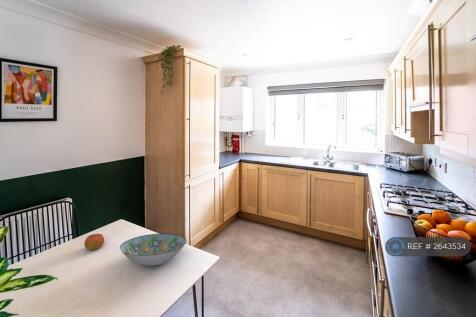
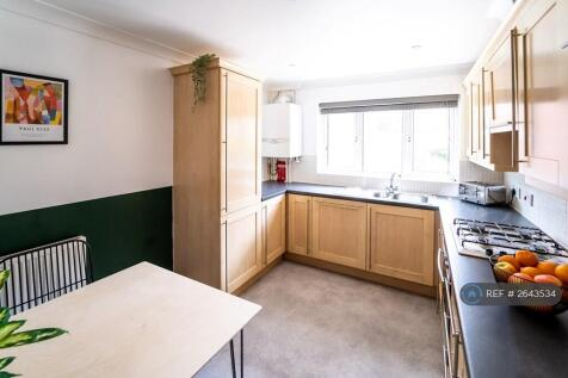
- decorative bowl (154, 252)
- apple (94, 241)
